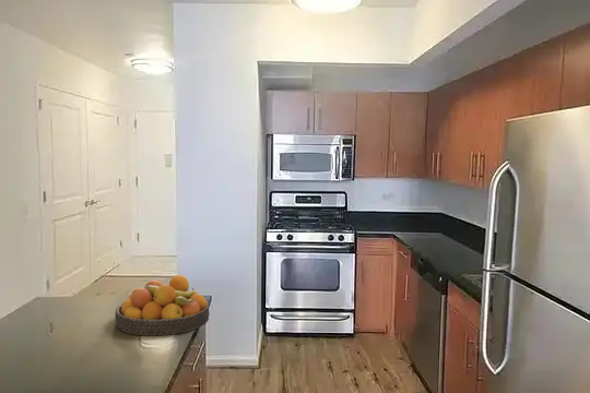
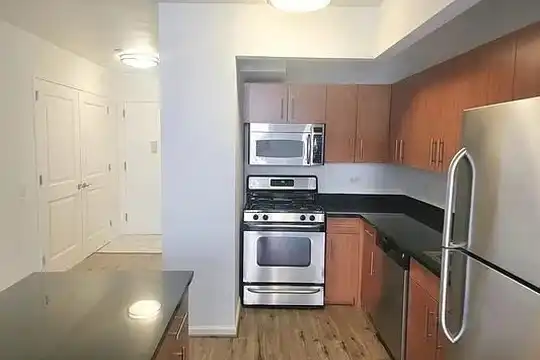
- fruit bowl (163, 300)
